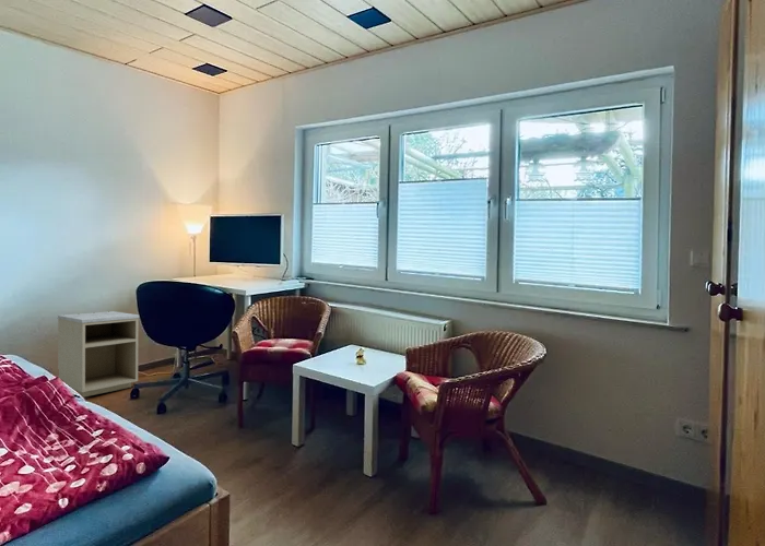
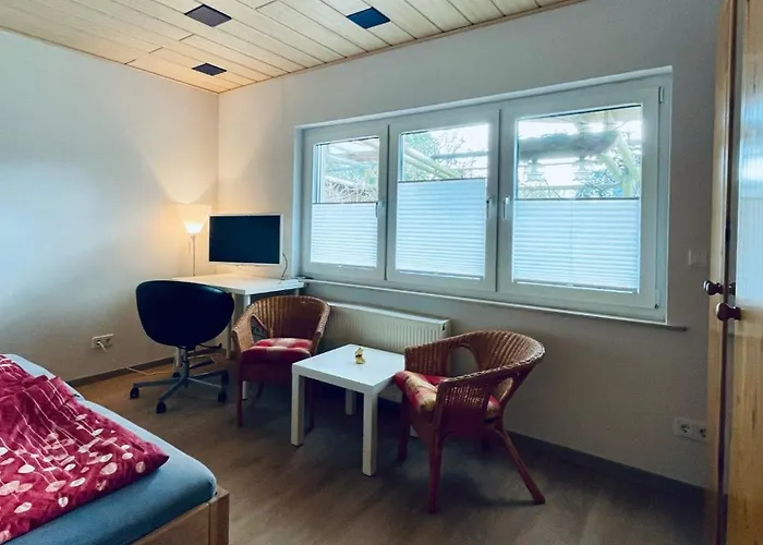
- nightstand (98, 352)
